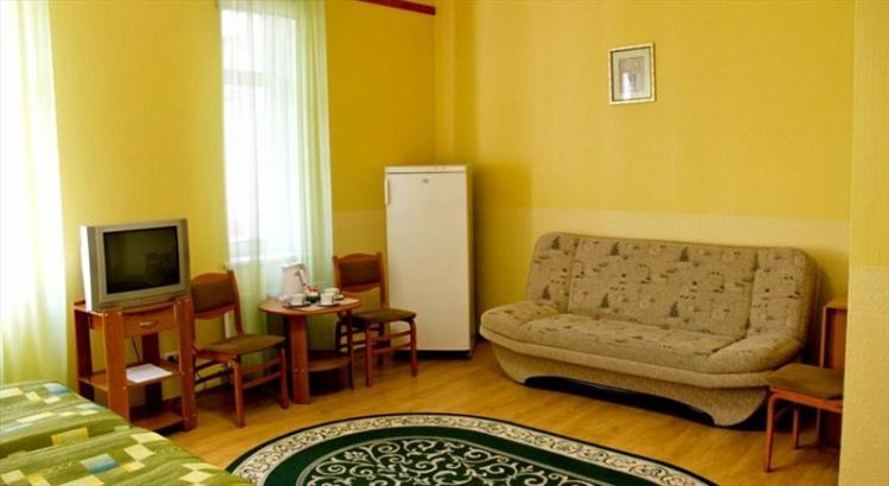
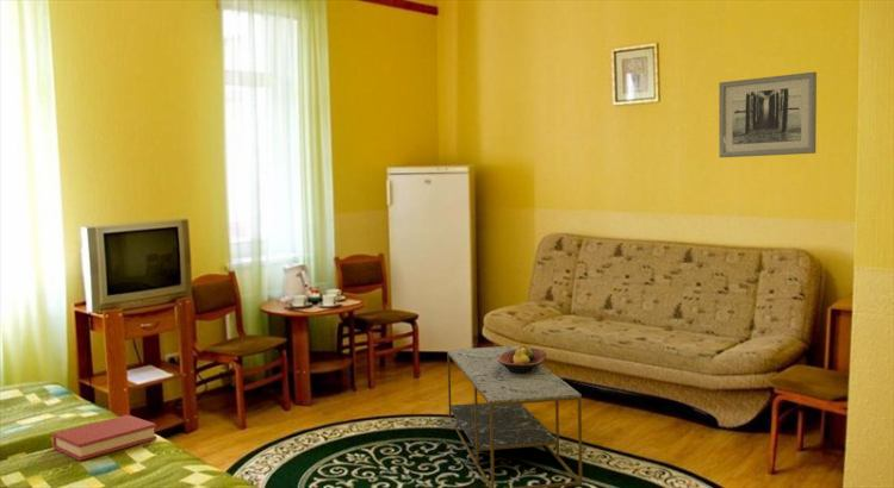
+ coffee table (505, 408)
+ hardback book (105, 436)
+ wall art (765, 117)
+ fruit bowl (522, 357)
